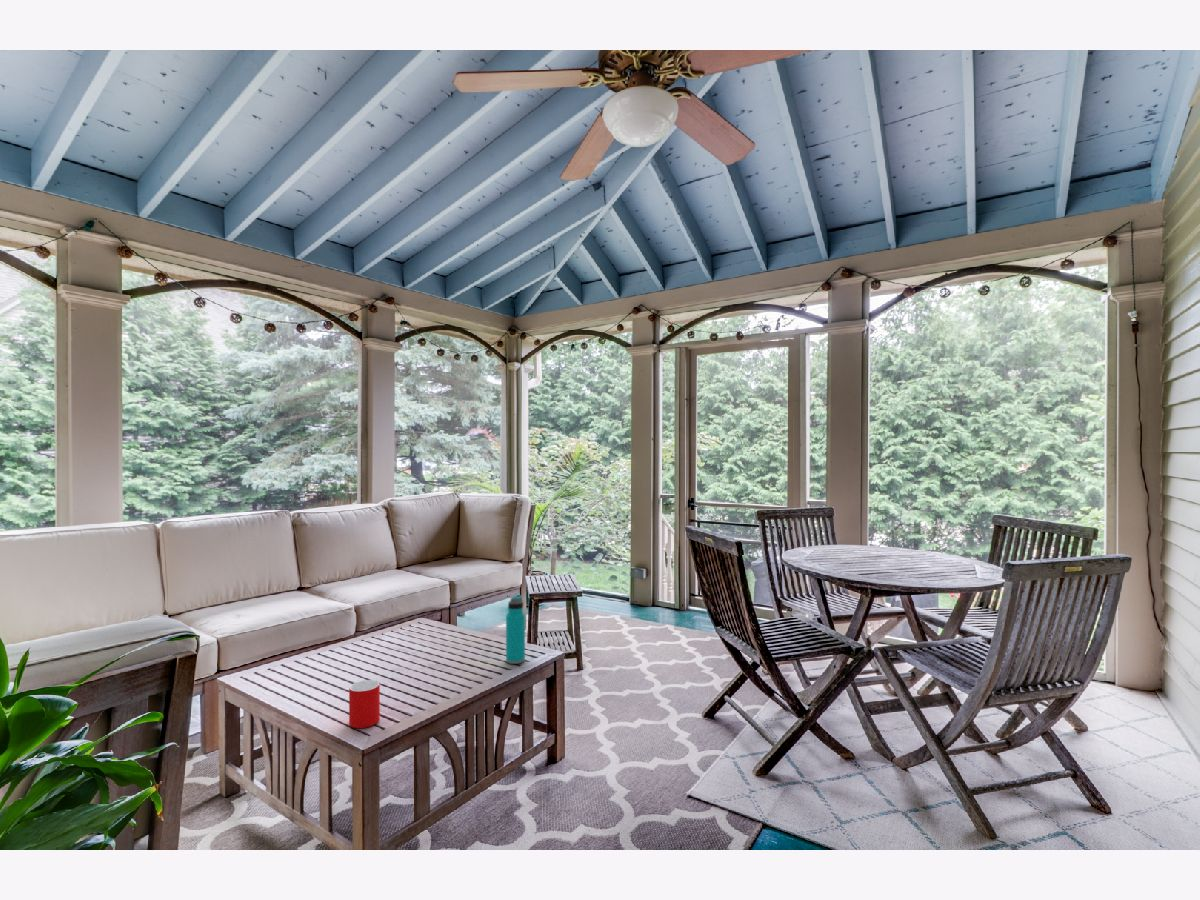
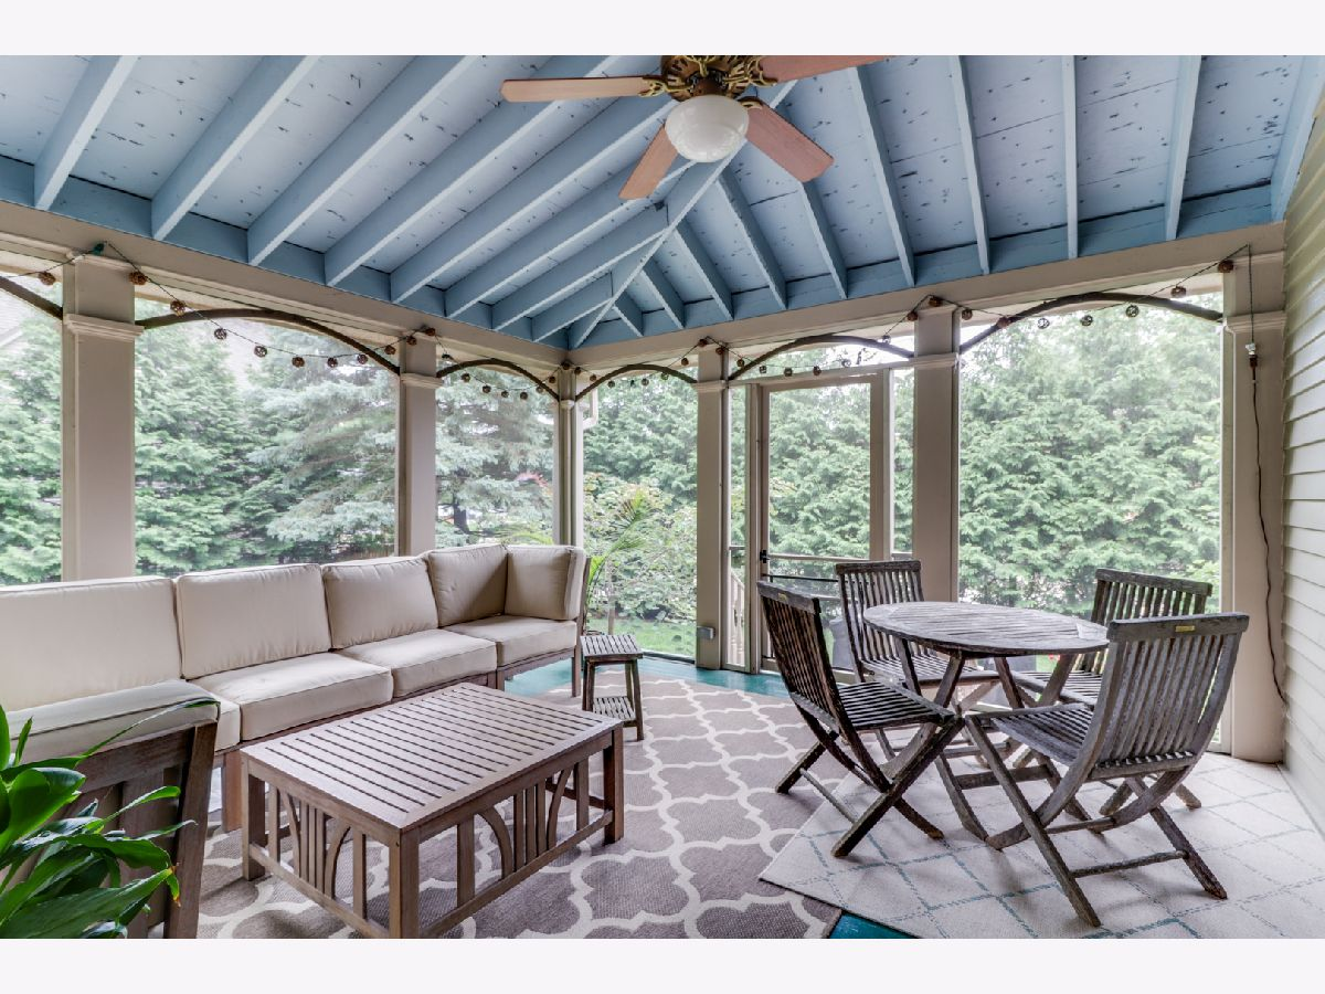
- cup (365, 701)
- water bottle (515, 628)
